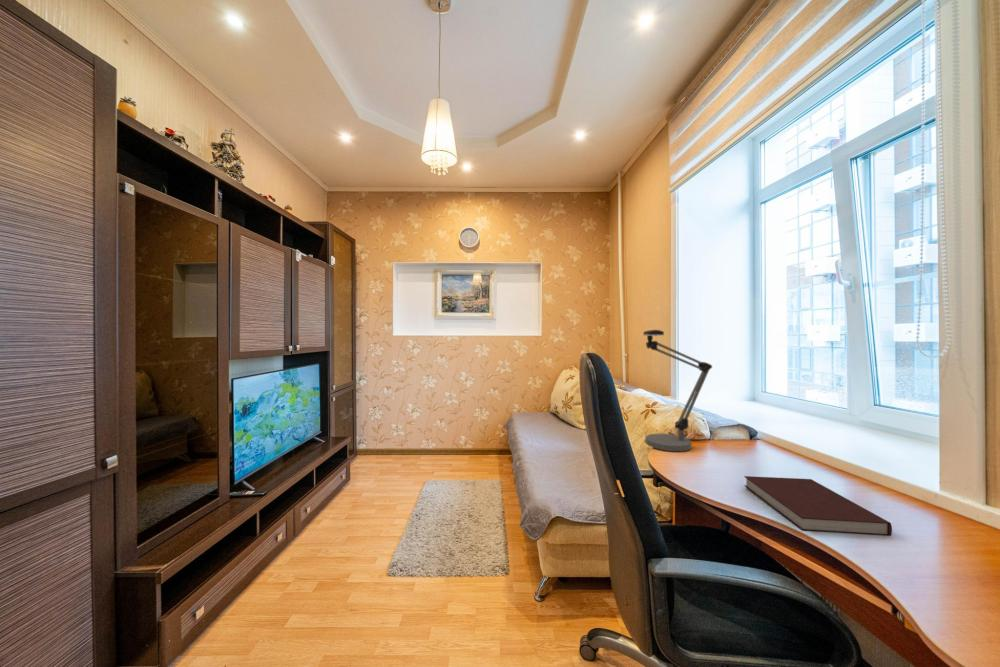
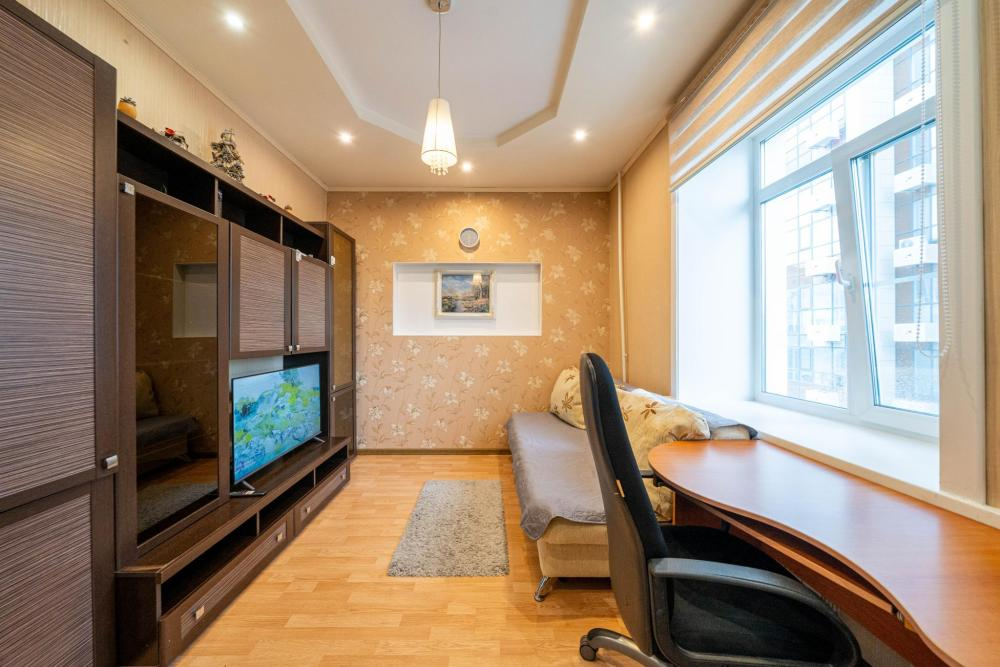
- notebook (807, 501)
- desk lamp (690, 395)
